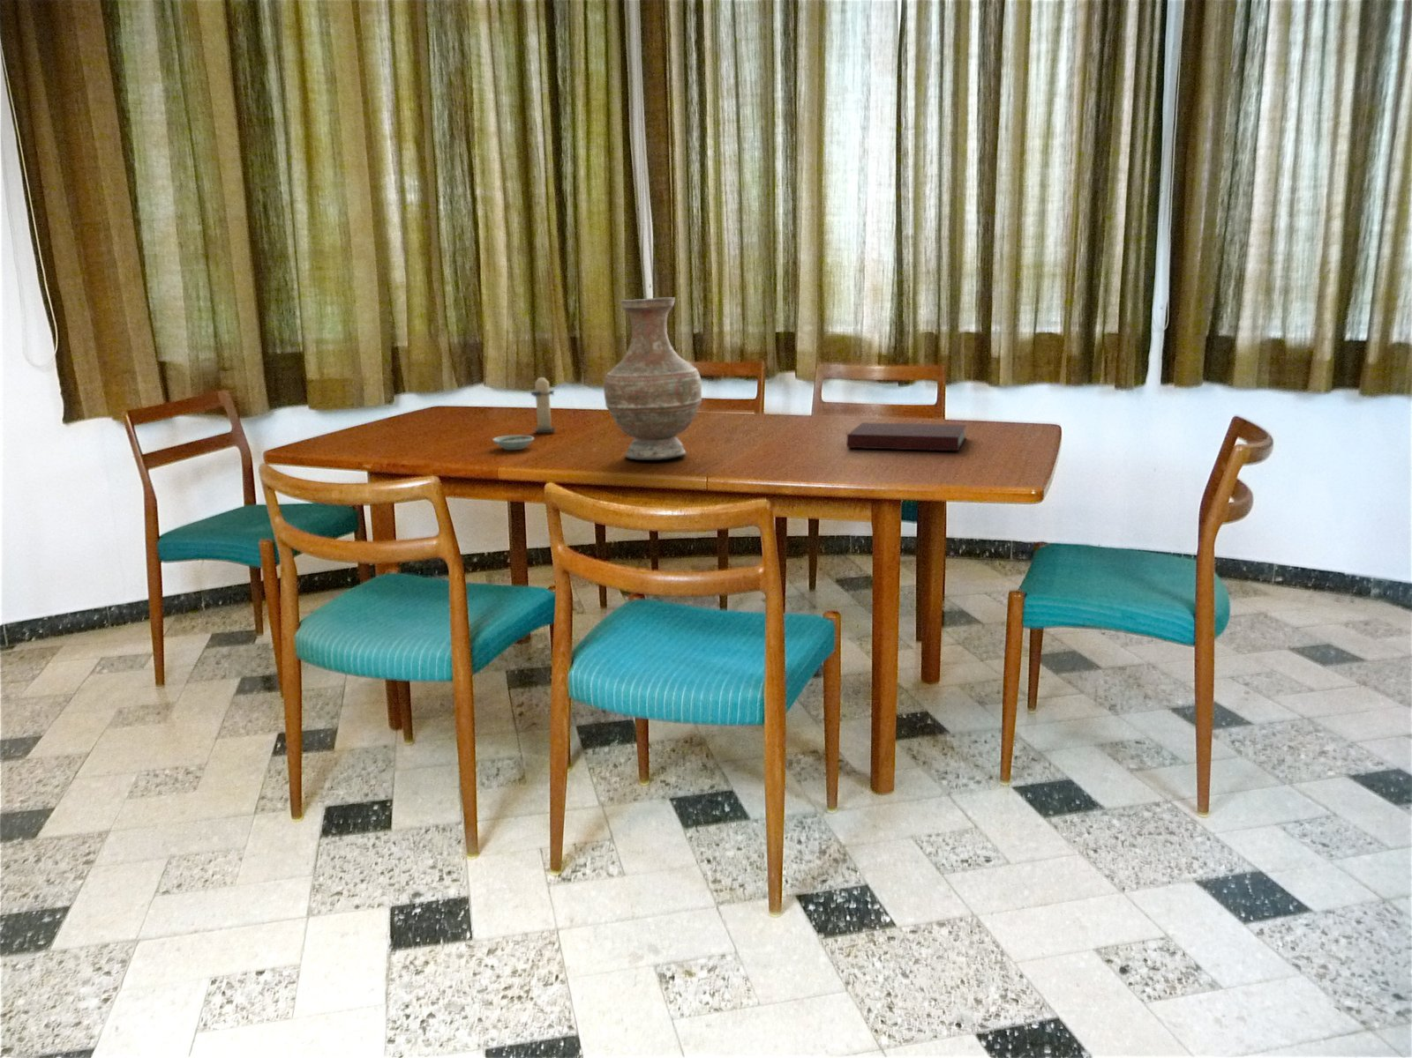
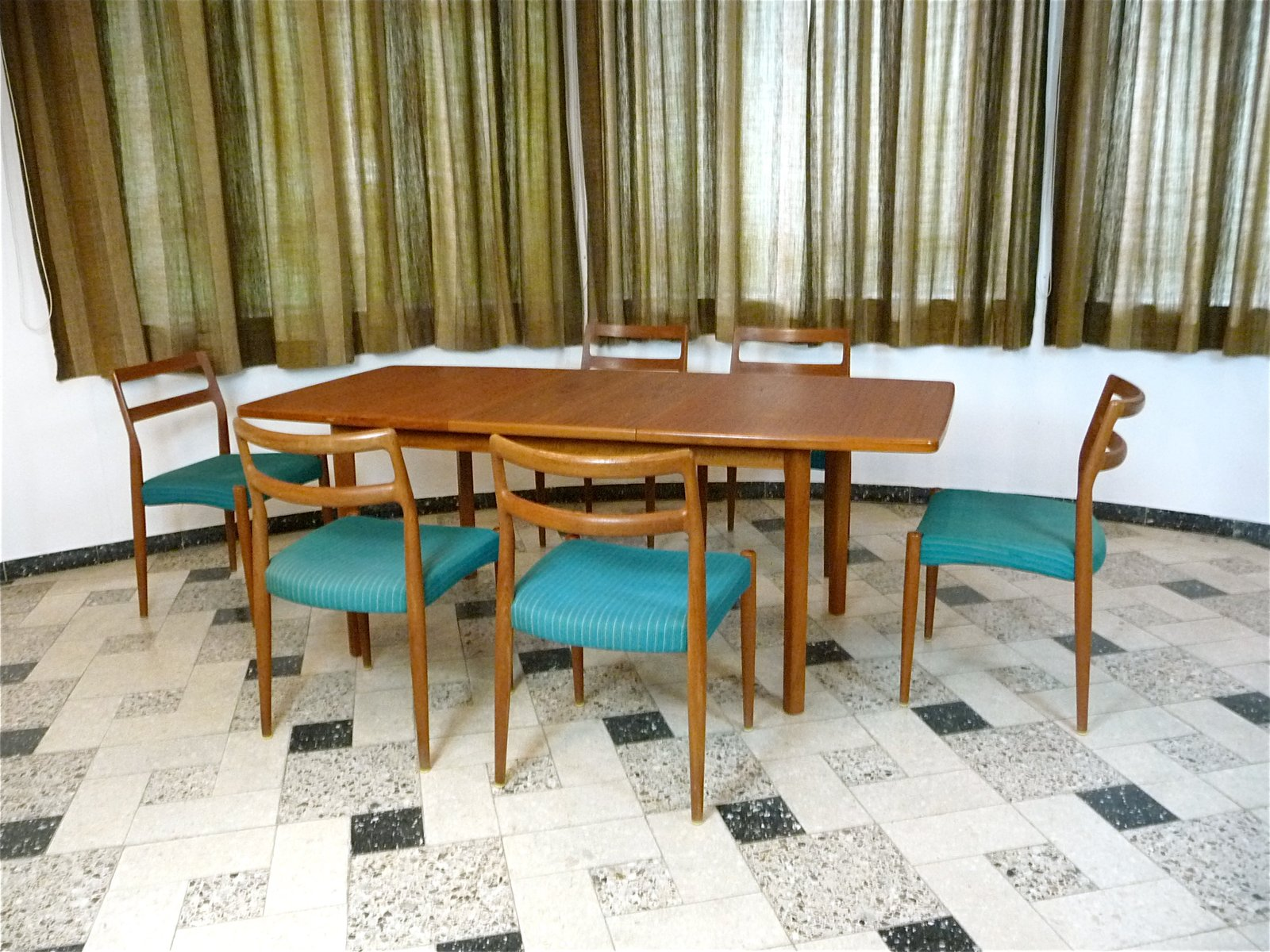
- candle (543, 402)
- vase (653, 378)
- notebook (907, 436)
- saucer (514, 442)
